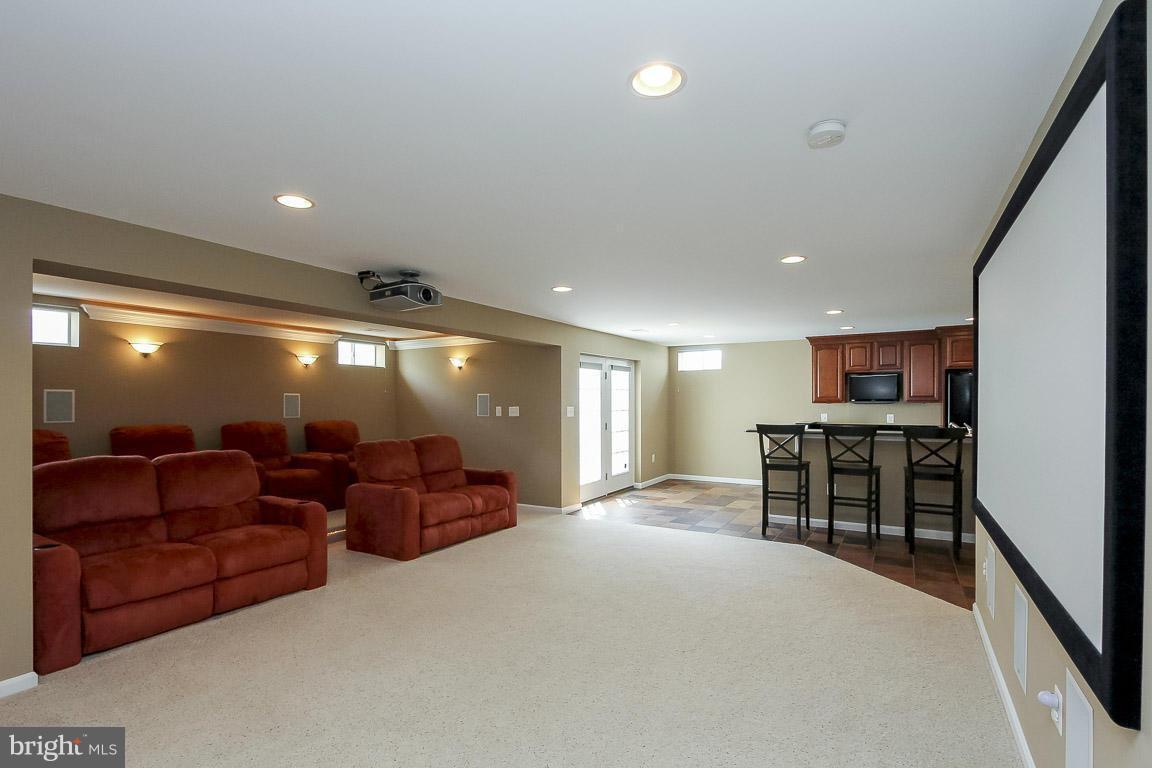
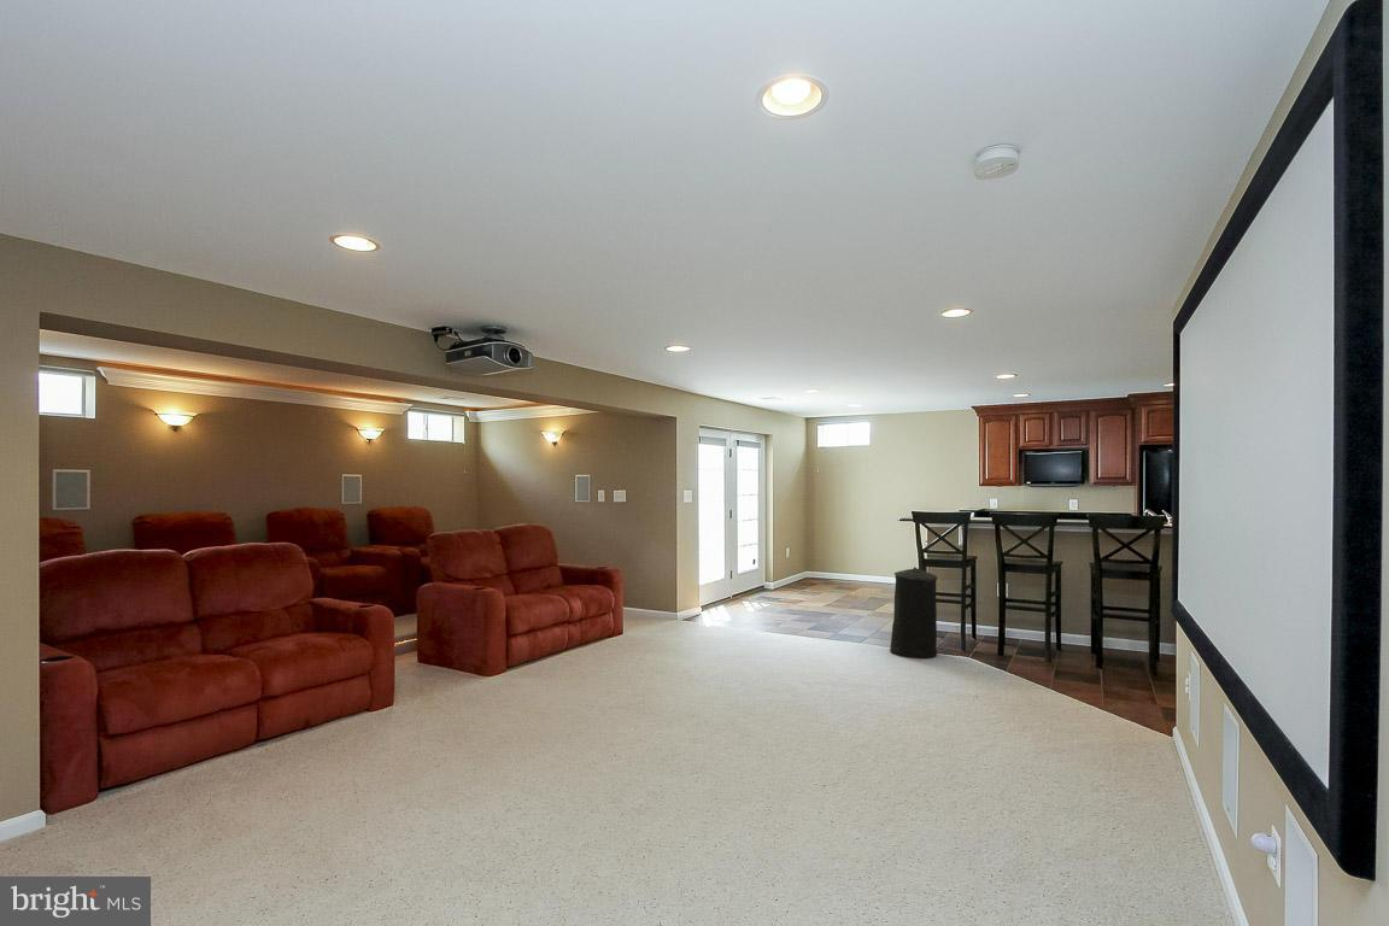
+ trash can (912, 609)
